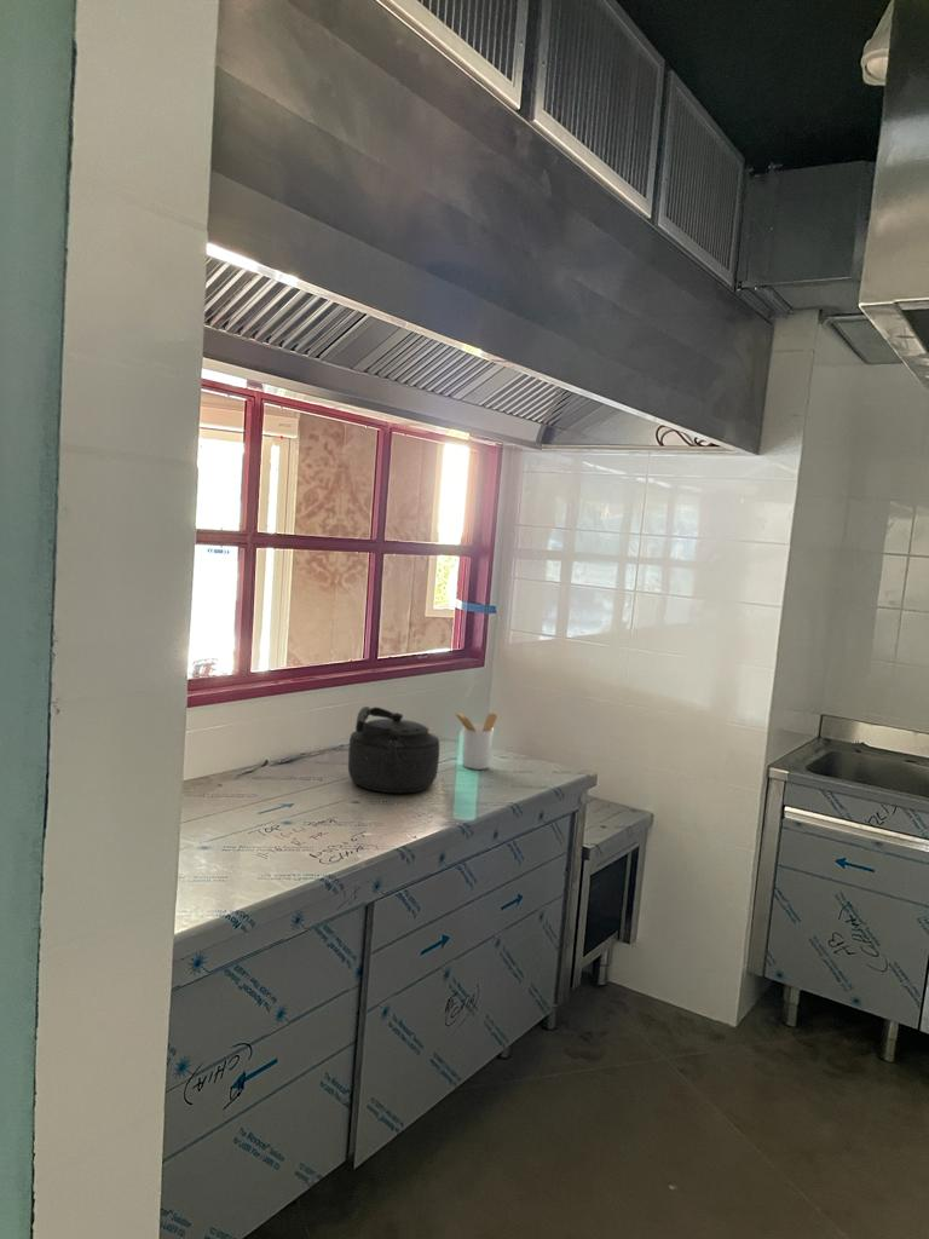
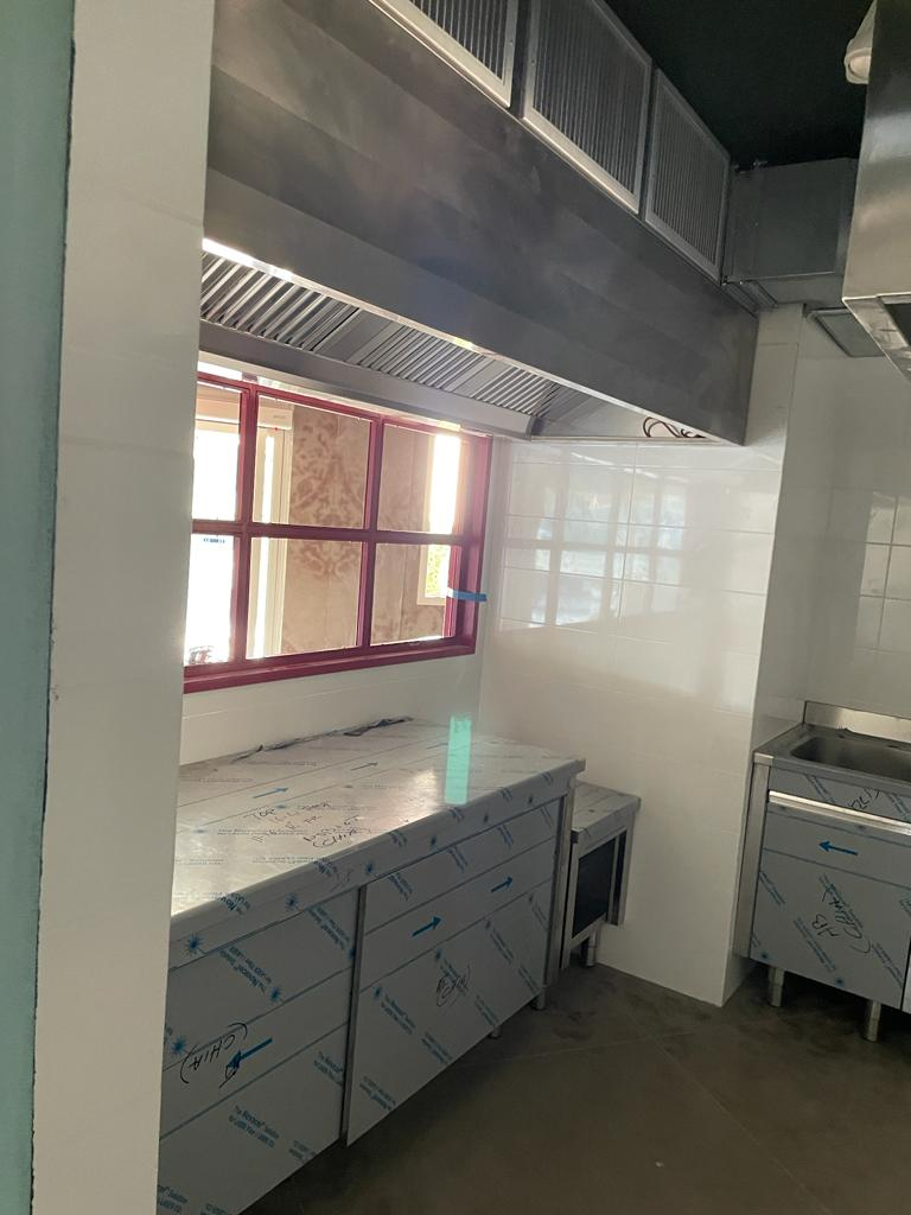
- utensil holder (472, 738)
- kettle (392, 748)
